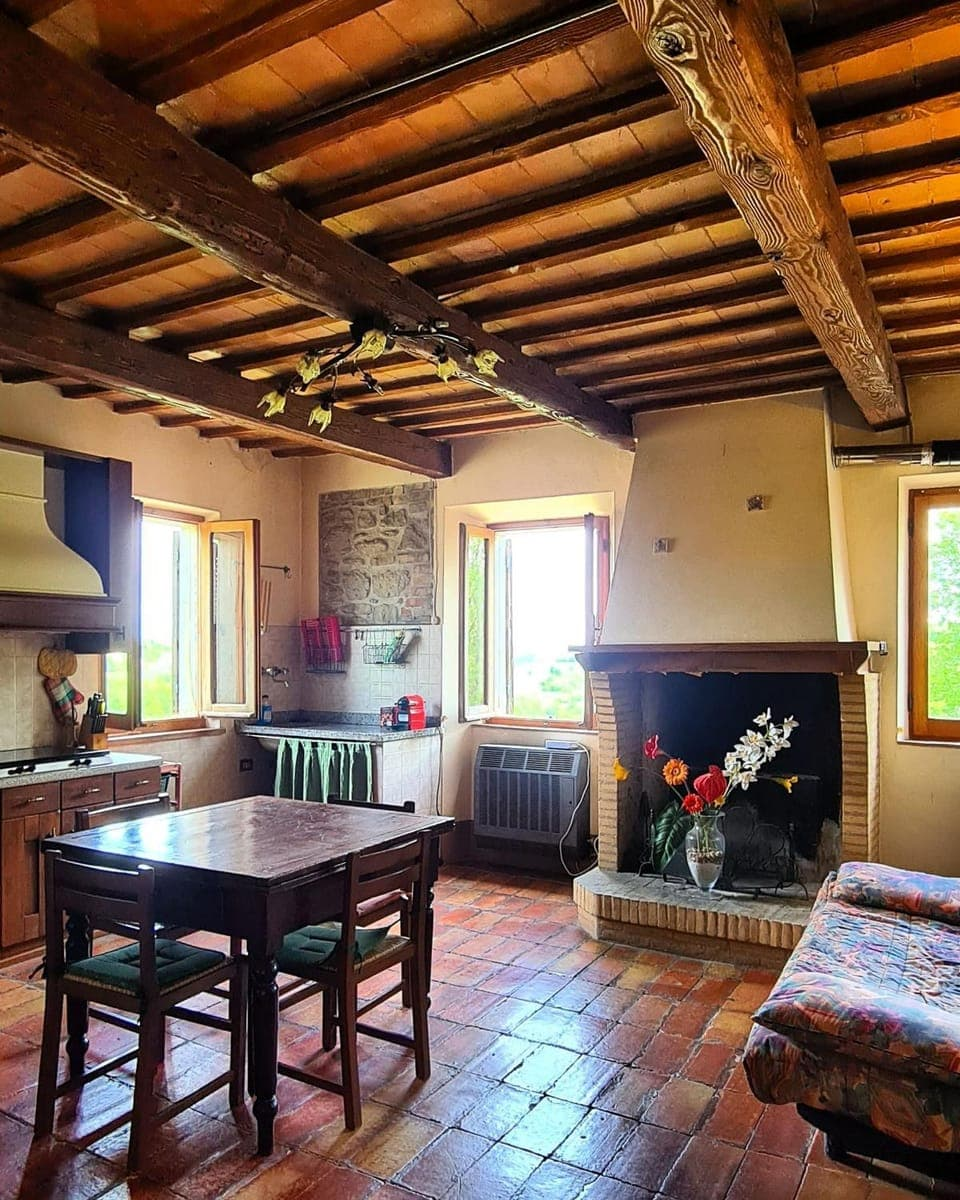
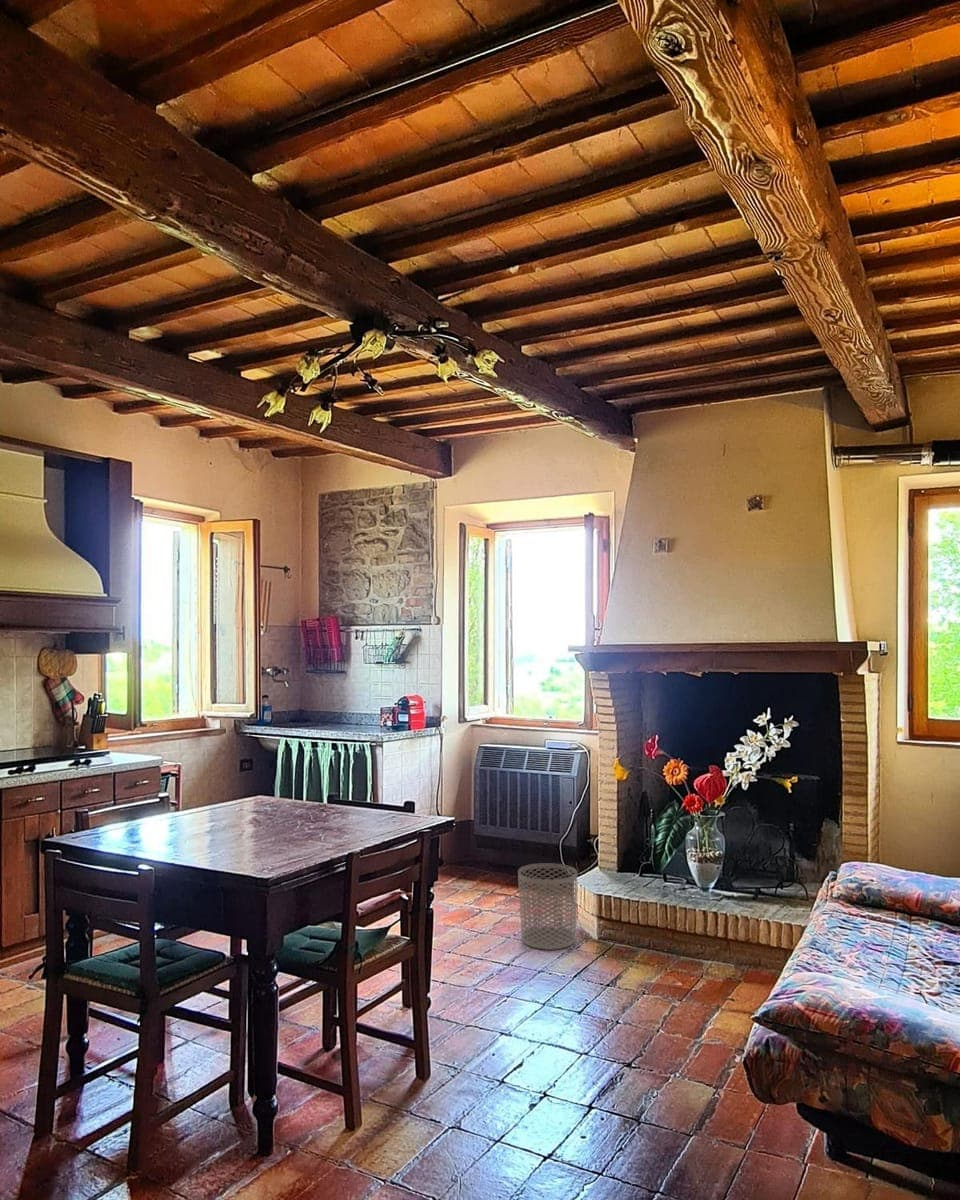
+ waste bin (547, 905)
